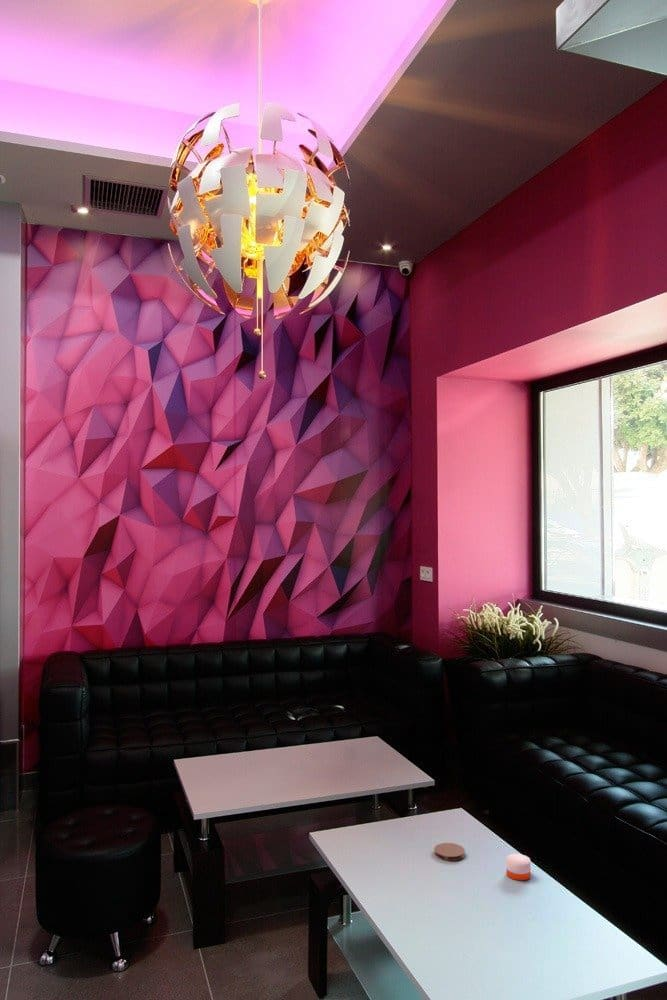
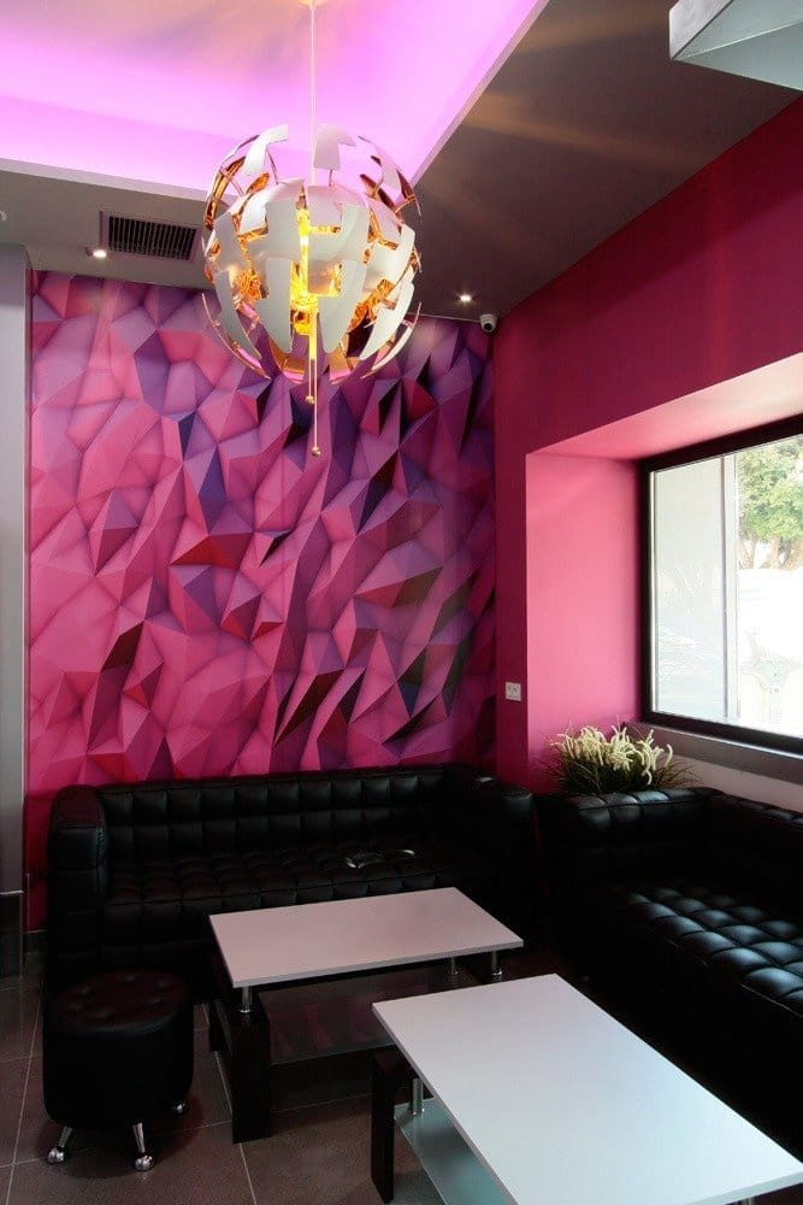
- candle (518, 858)
- coaster (449, 851)
